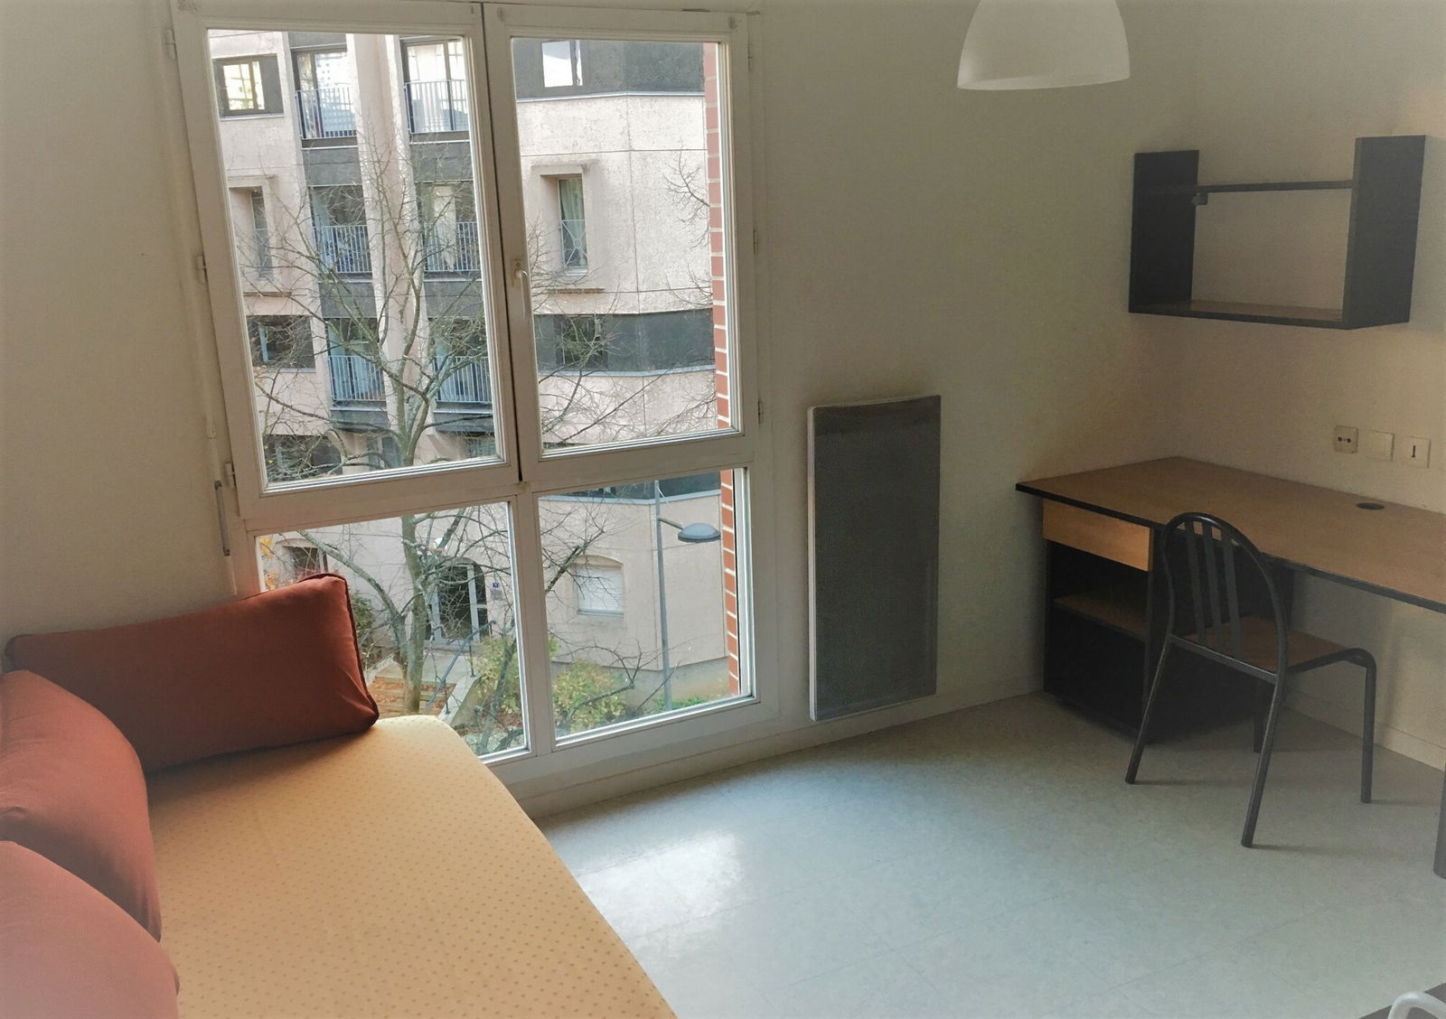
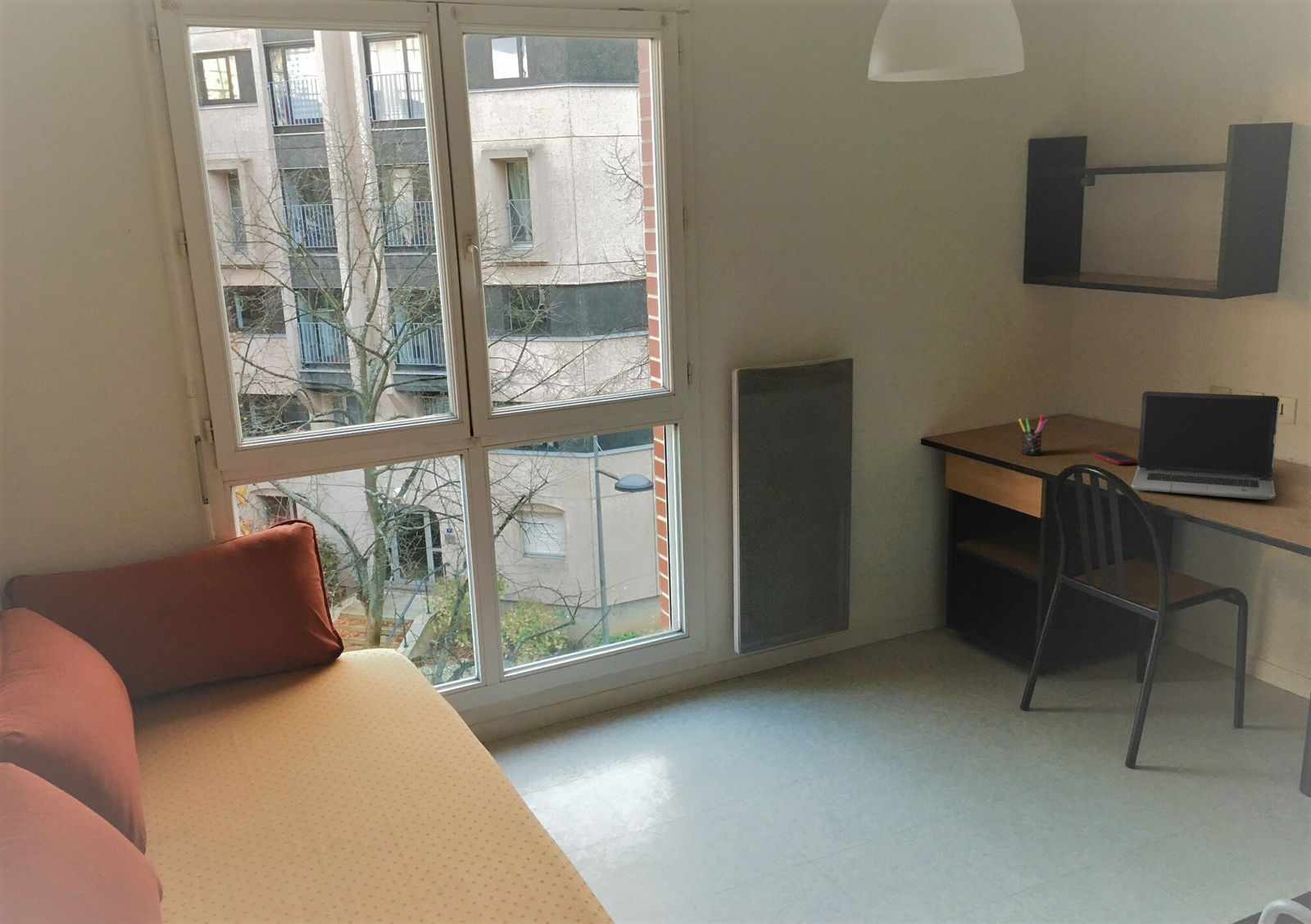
+ pen holder (1032, 433)
+ laptop computer (1204, 444)
+ cell phone (1115, 457)
